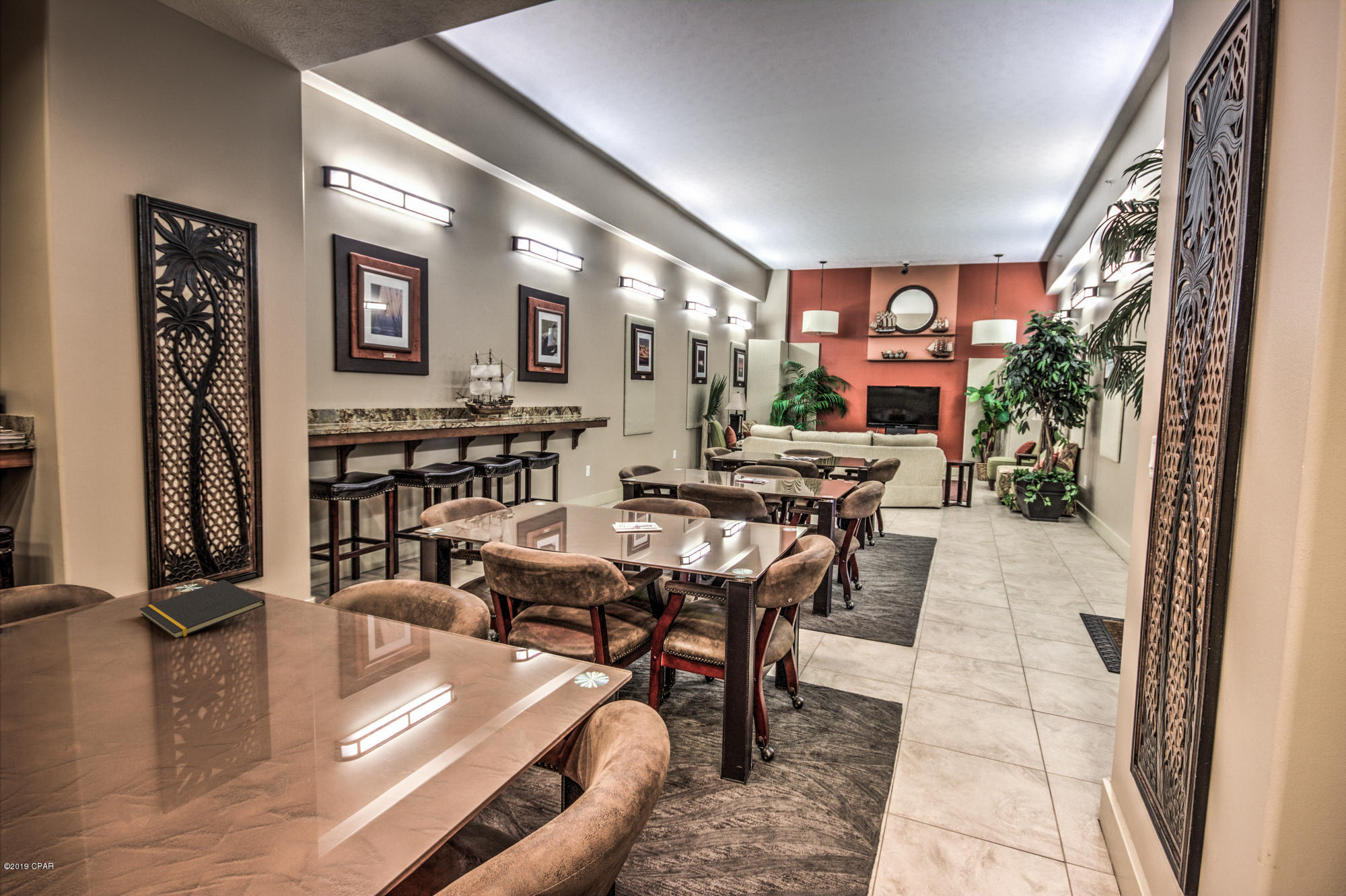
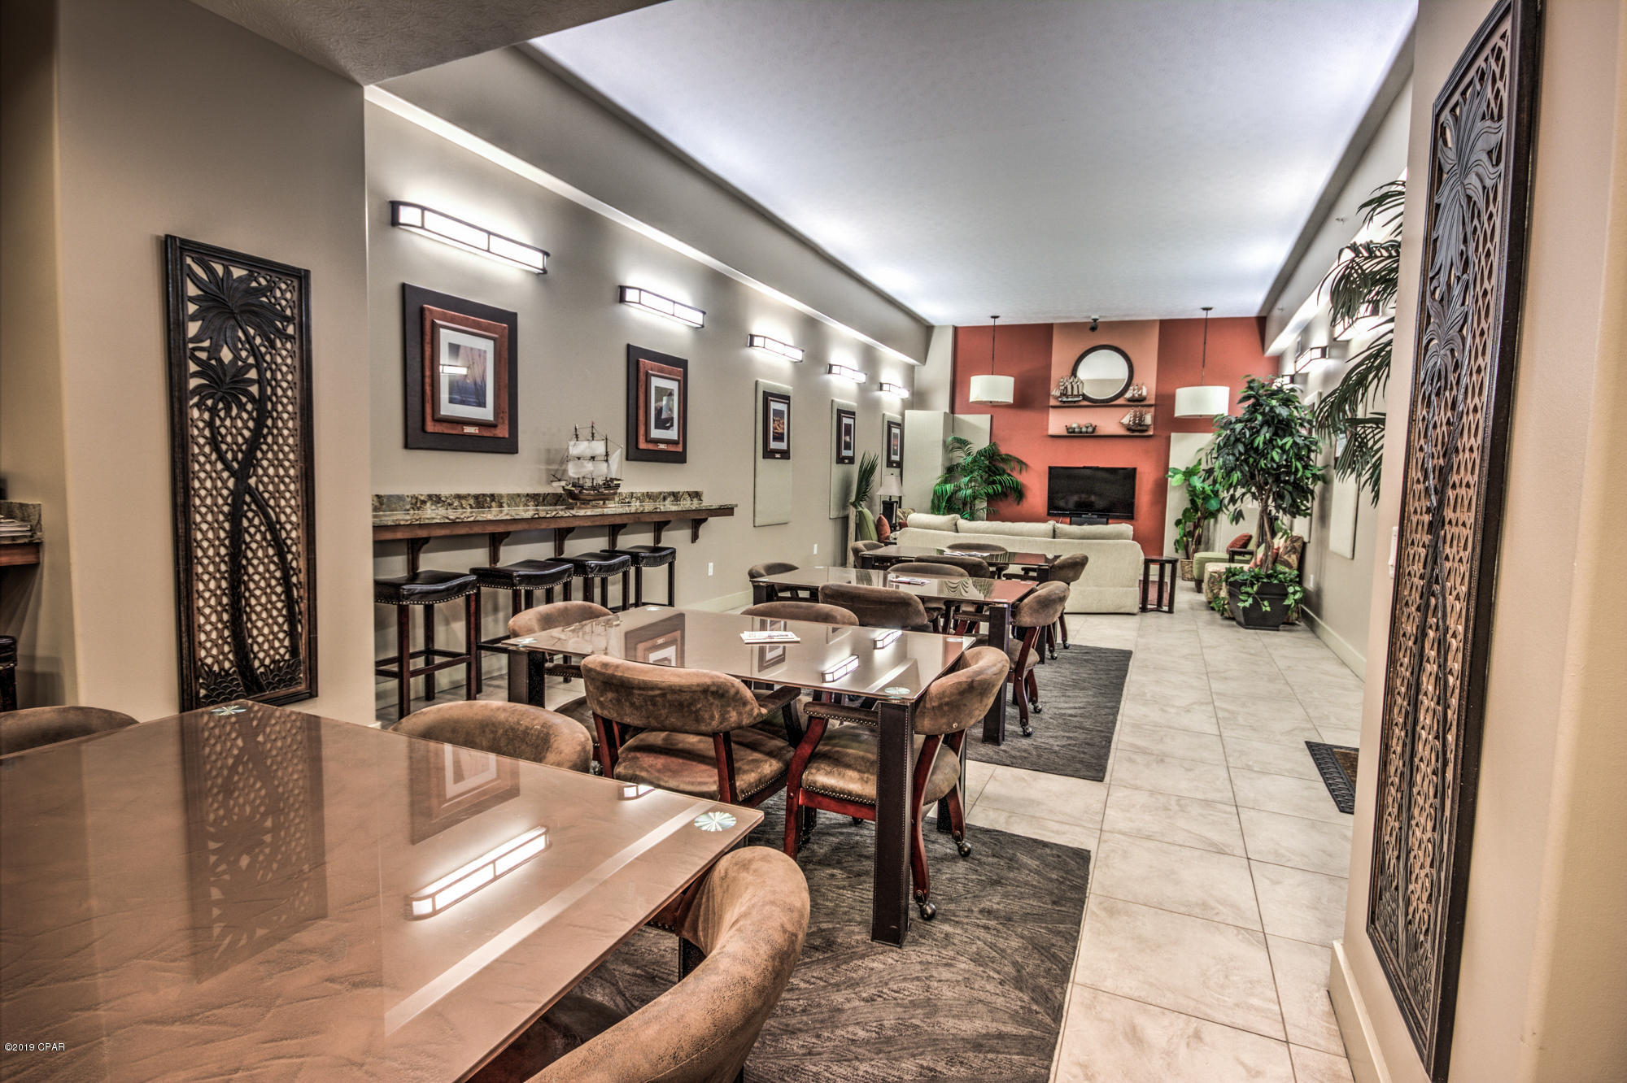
- notepad (202, 607)
